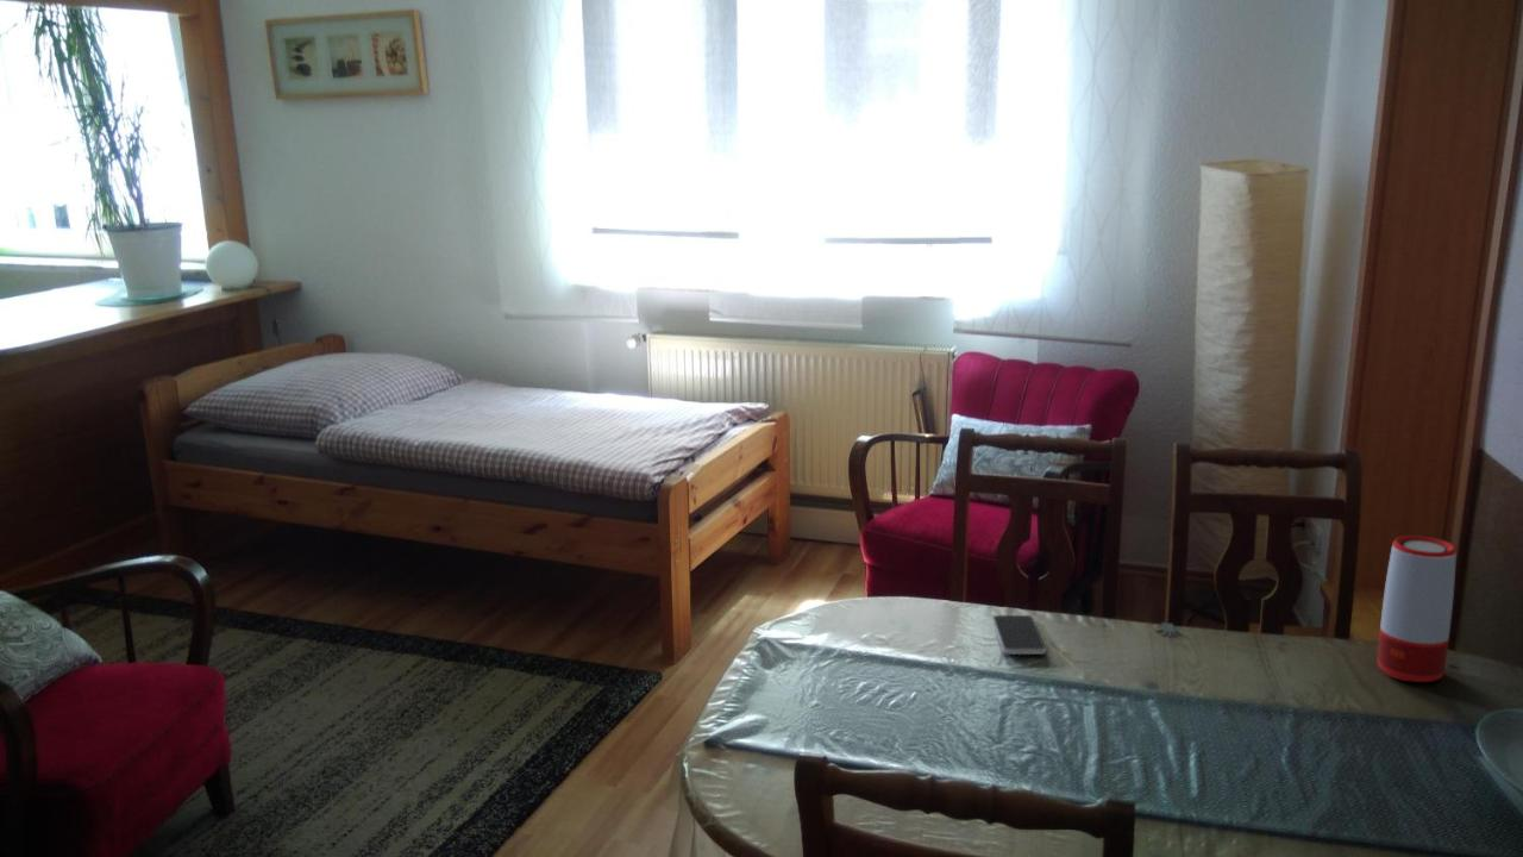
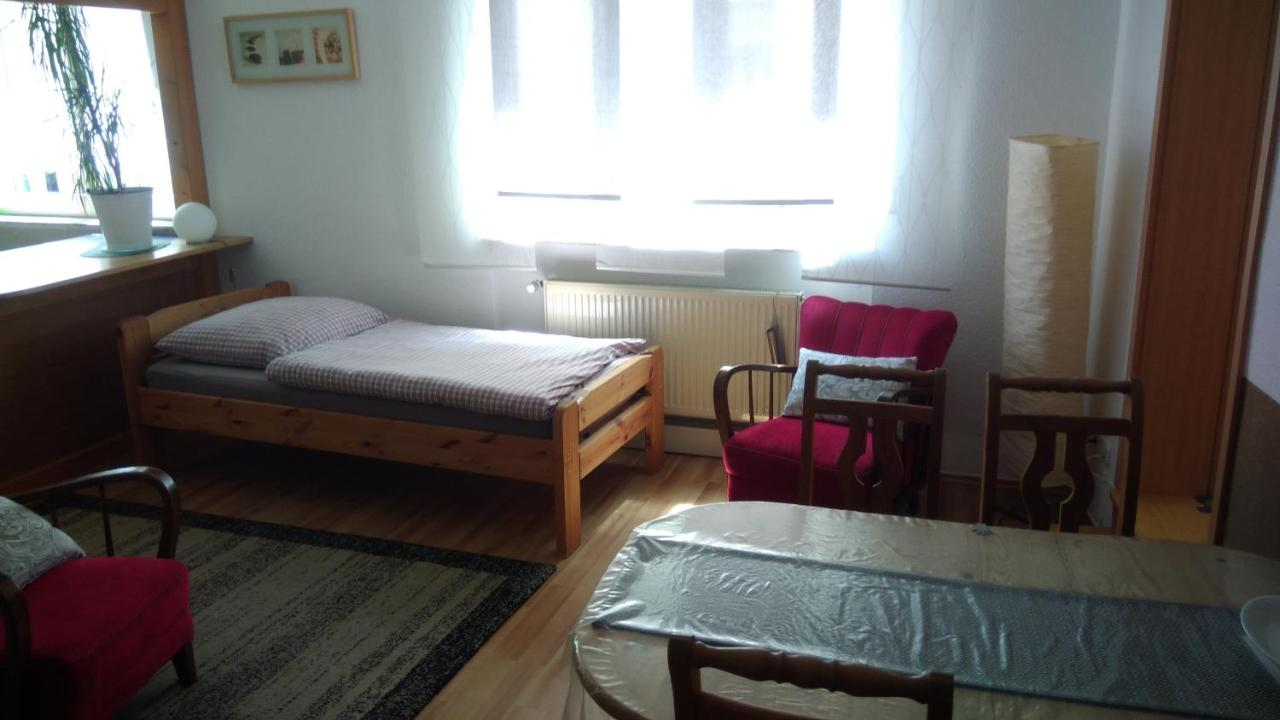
- smartphone (1017, 633)
- speaker (1416, 608)
